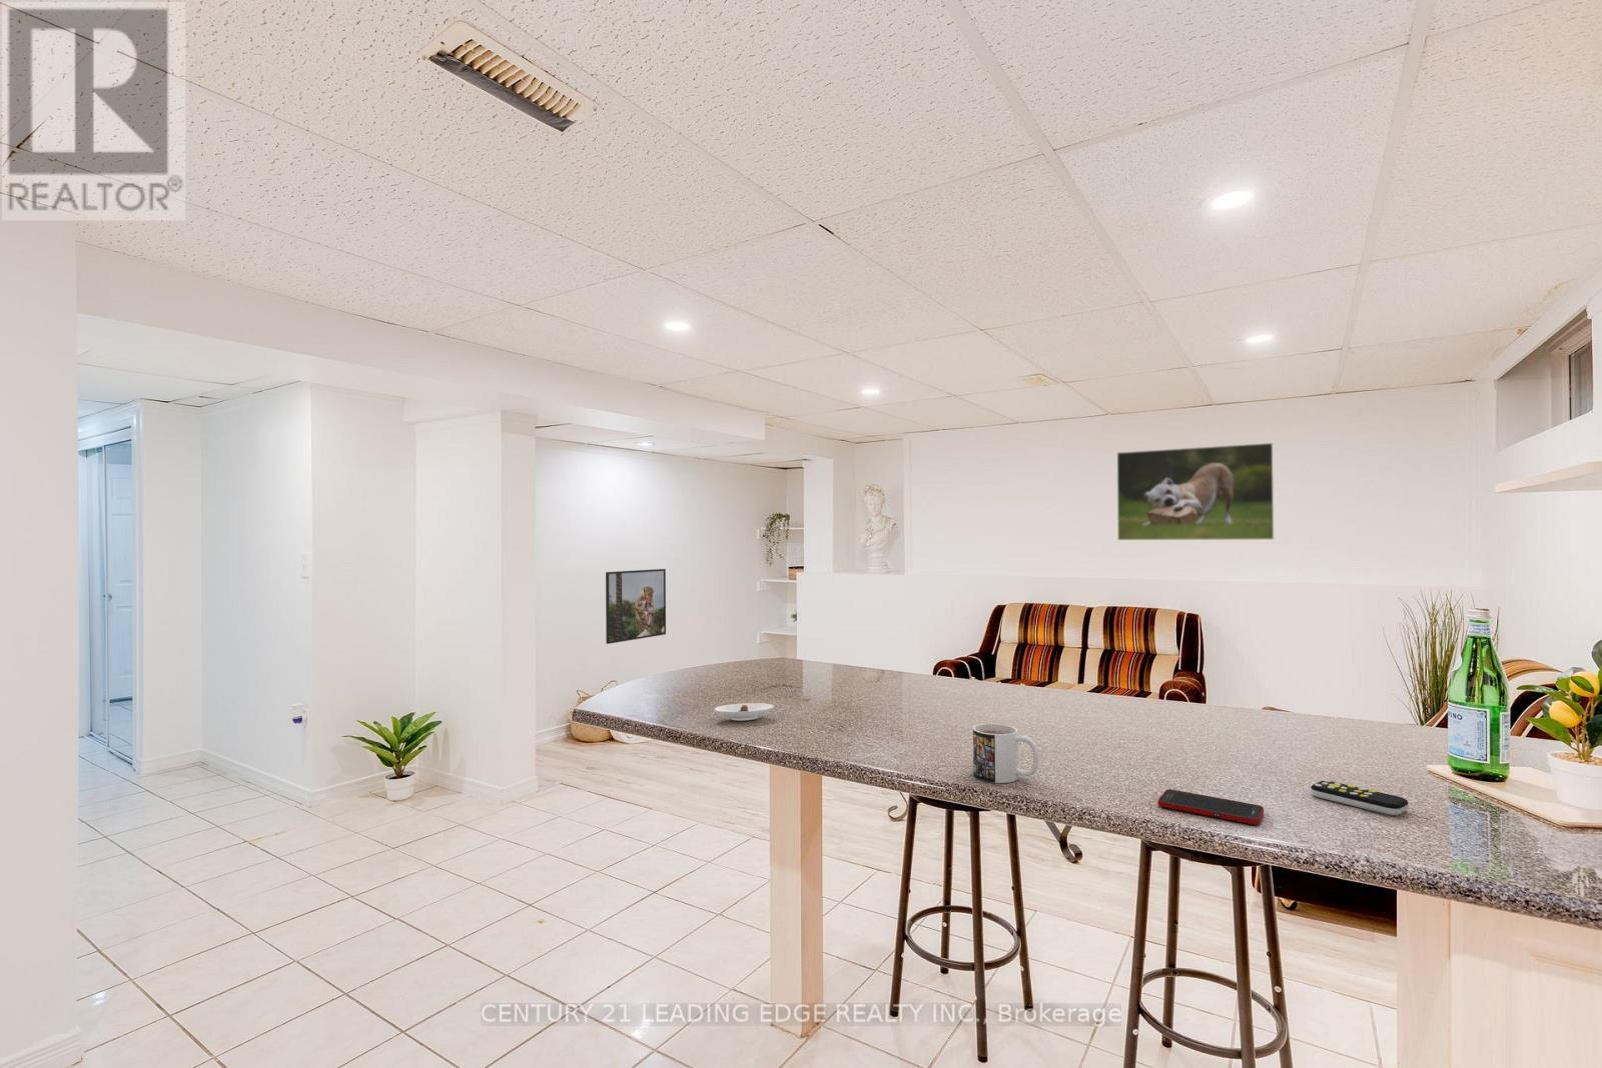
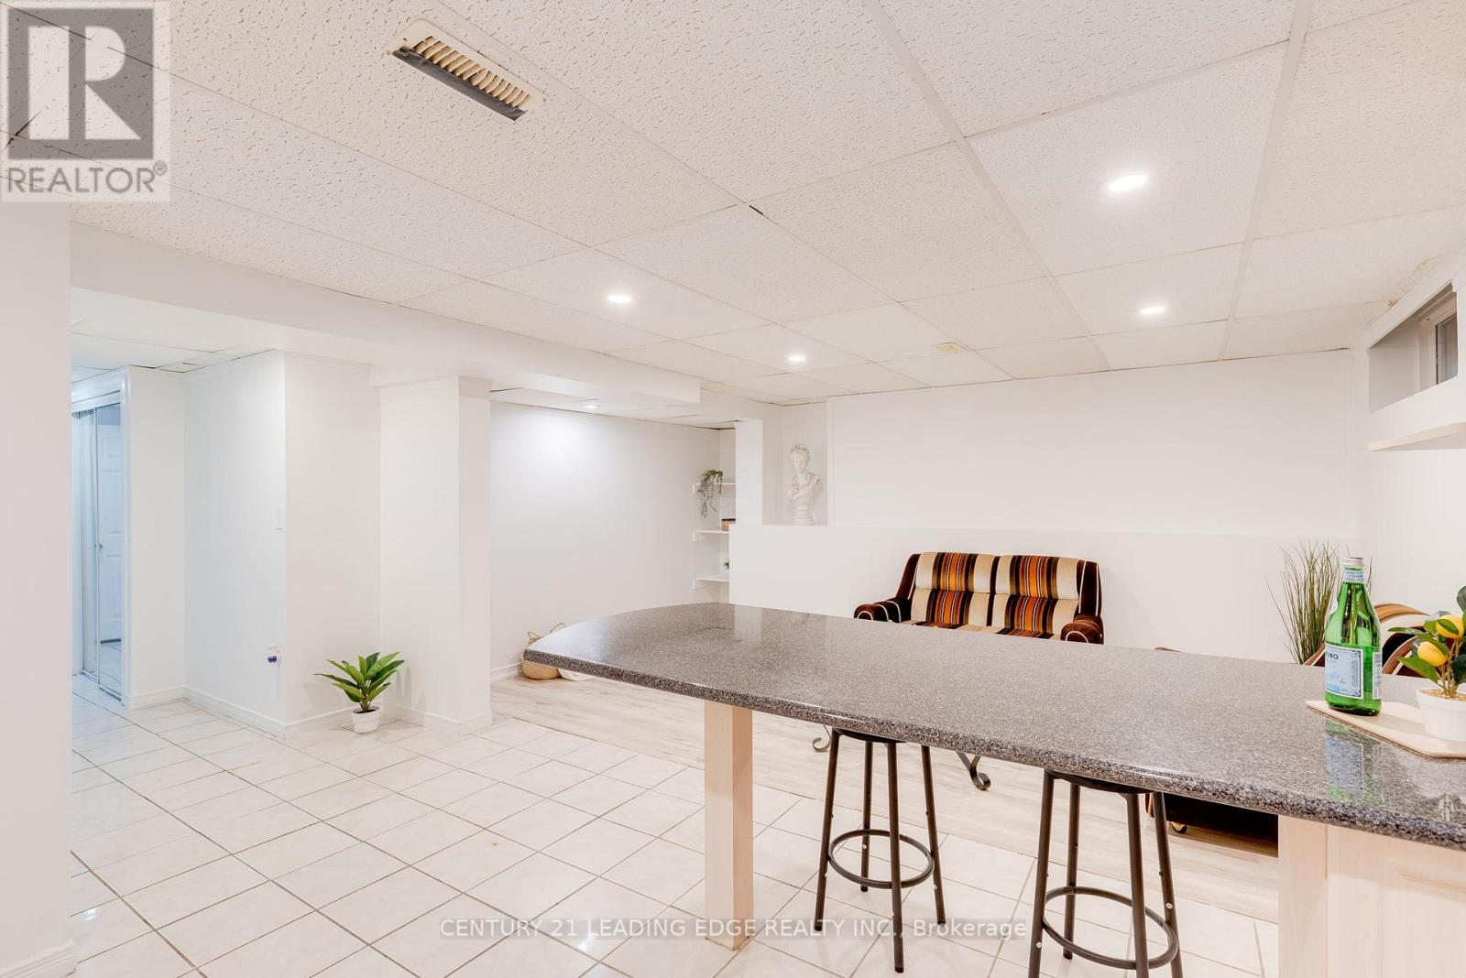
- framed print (1192, 493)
- mug (1006, 753)
- cell phone (1210, 806)
- remote control (1357, 796)
- saucer (744, 710)
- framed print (637, 604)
